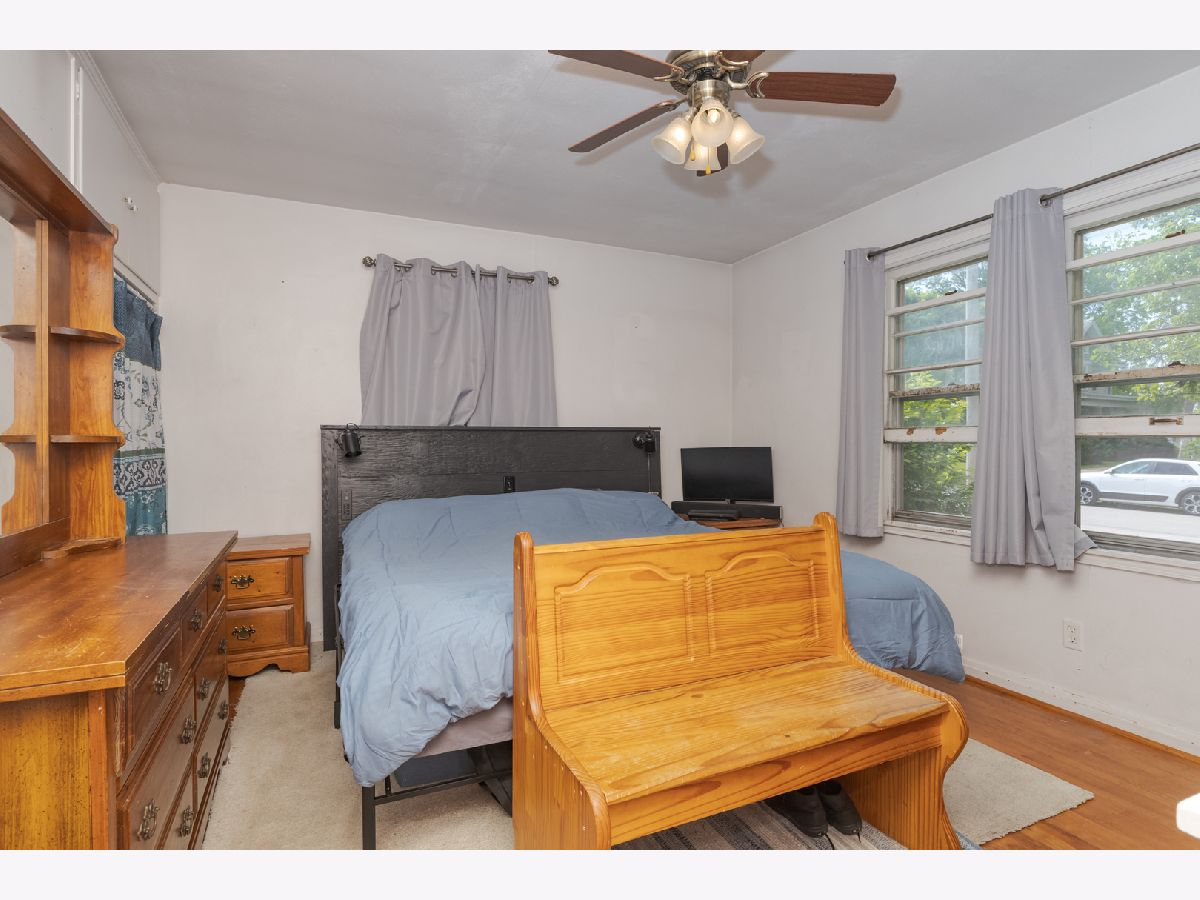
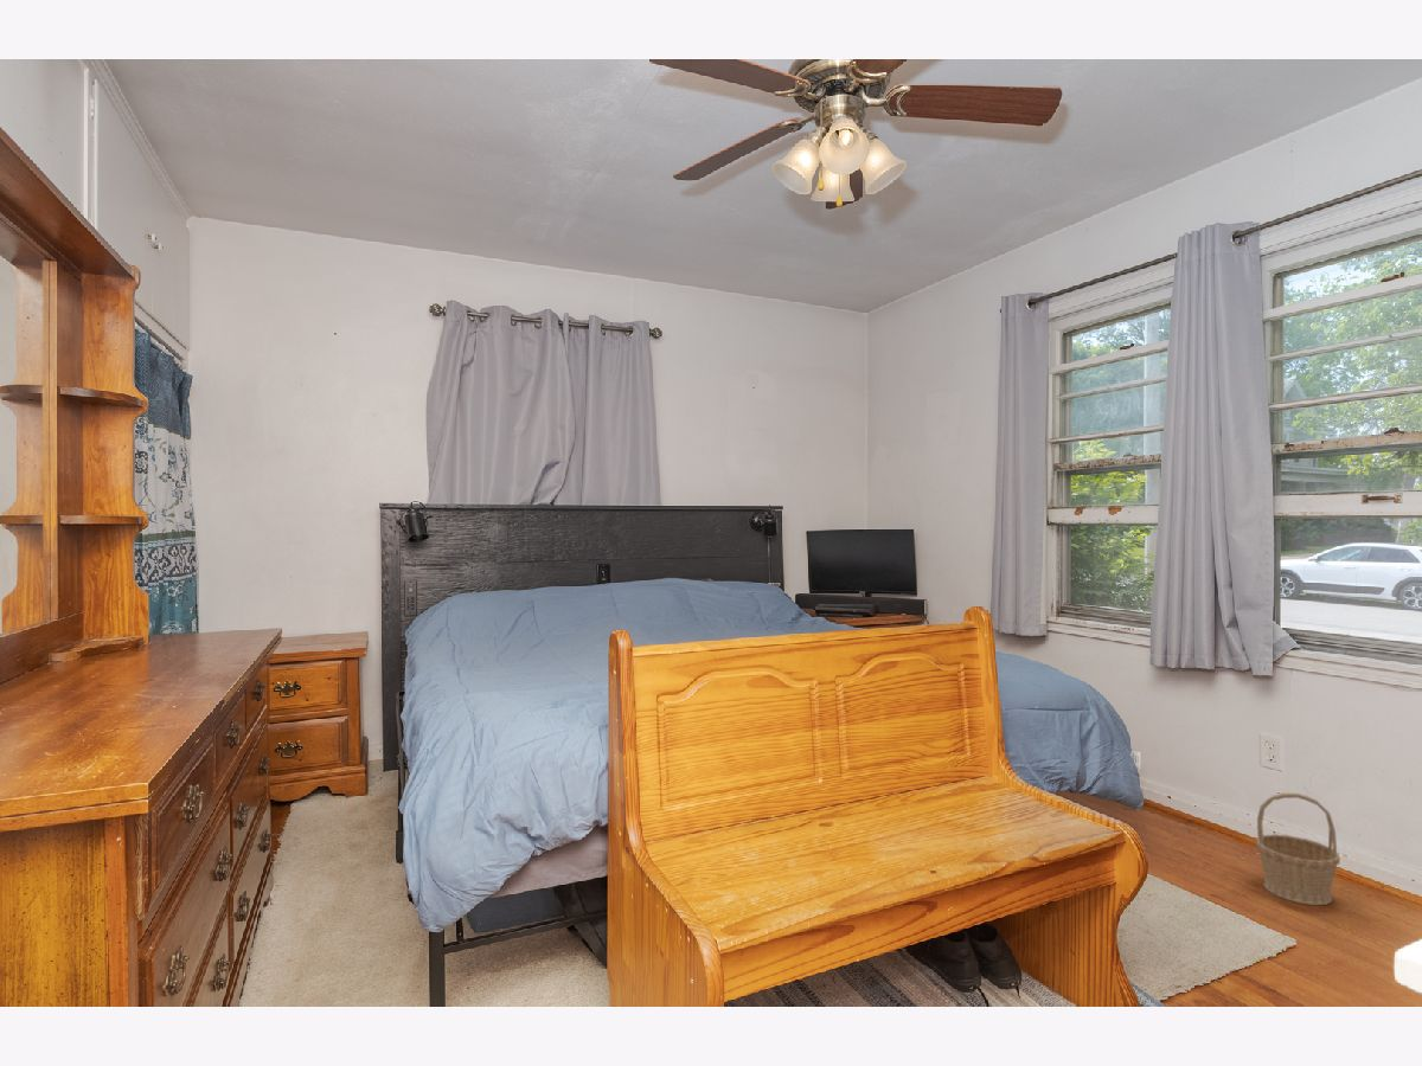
+ basket (1296, 842)
